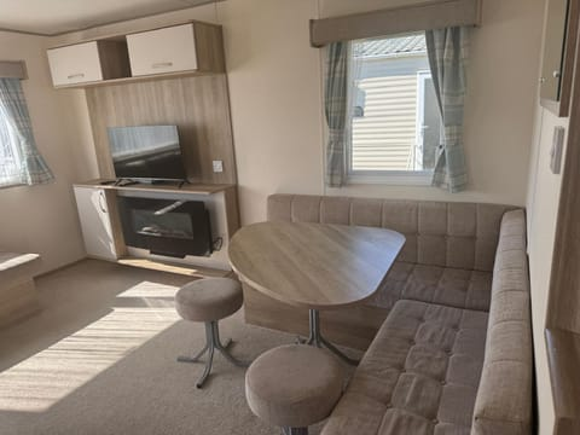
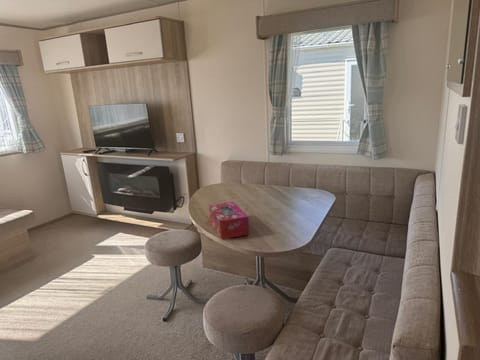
+ tissue box (227, 218)
